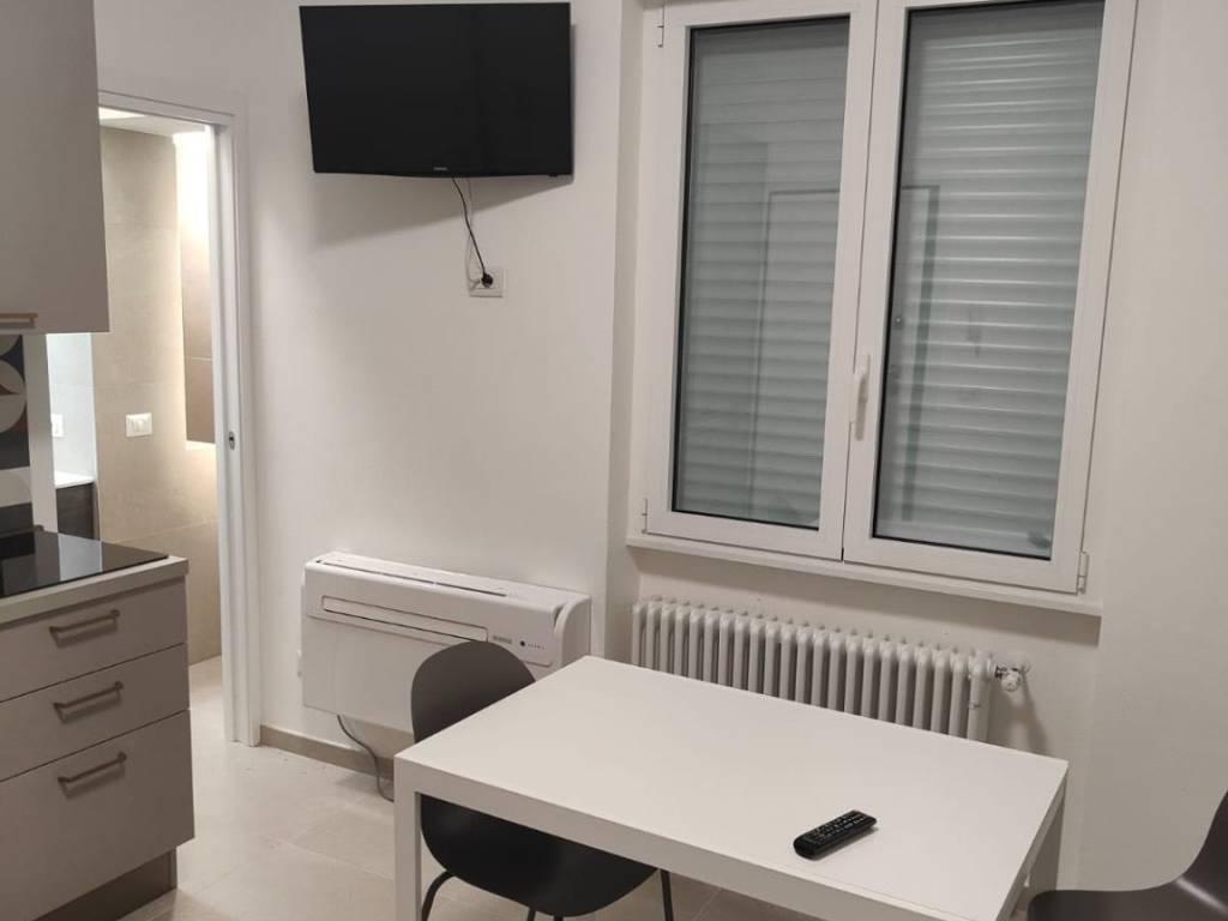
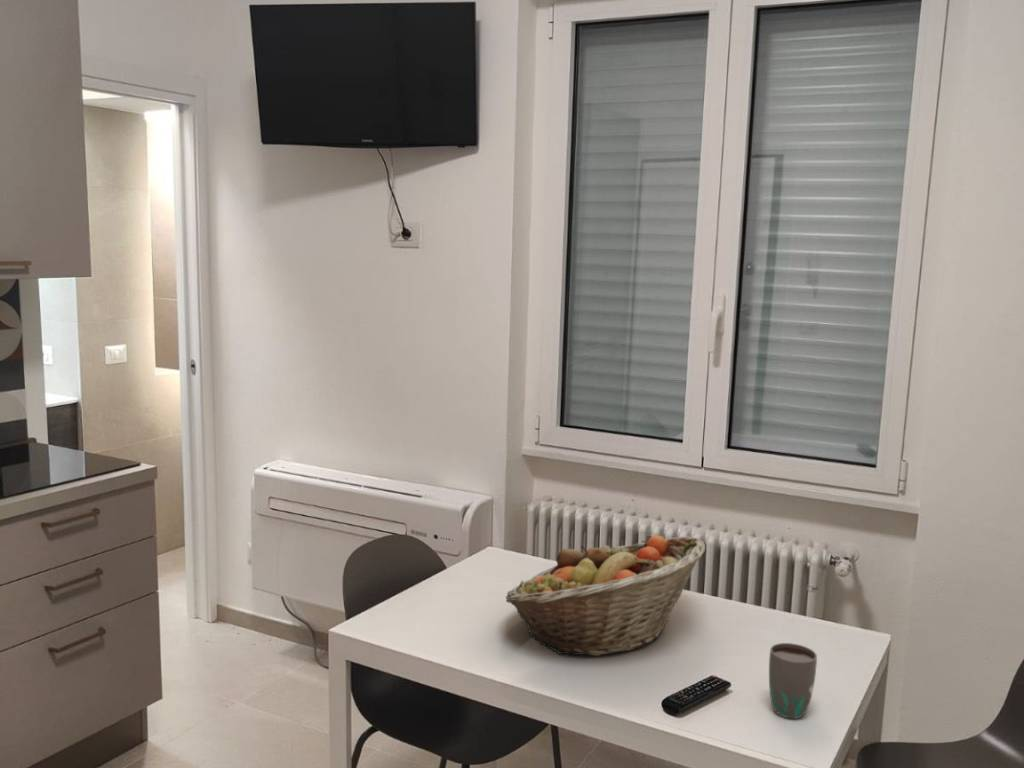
+ fruit basket (607, 584)
+ mug (792, 678)
